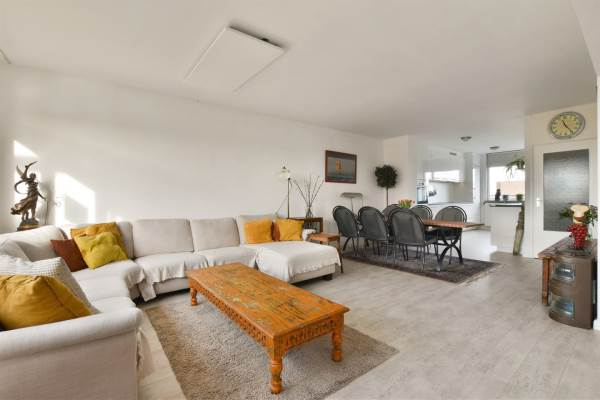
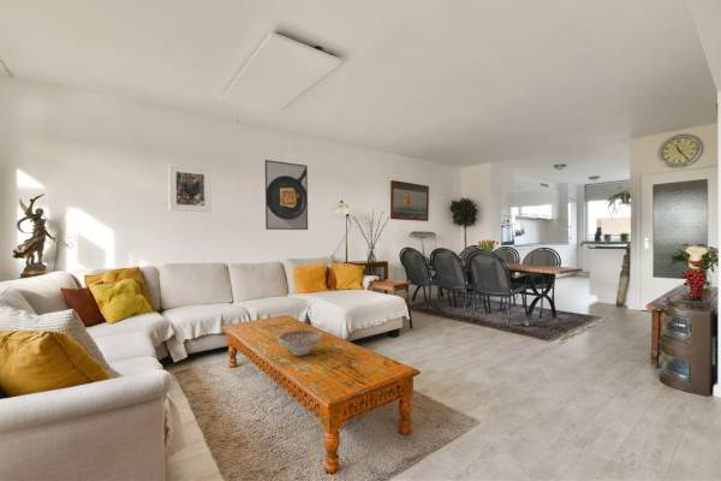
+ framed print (190, 189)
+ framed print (287, 196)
+ decorative bowl (300, 344)
